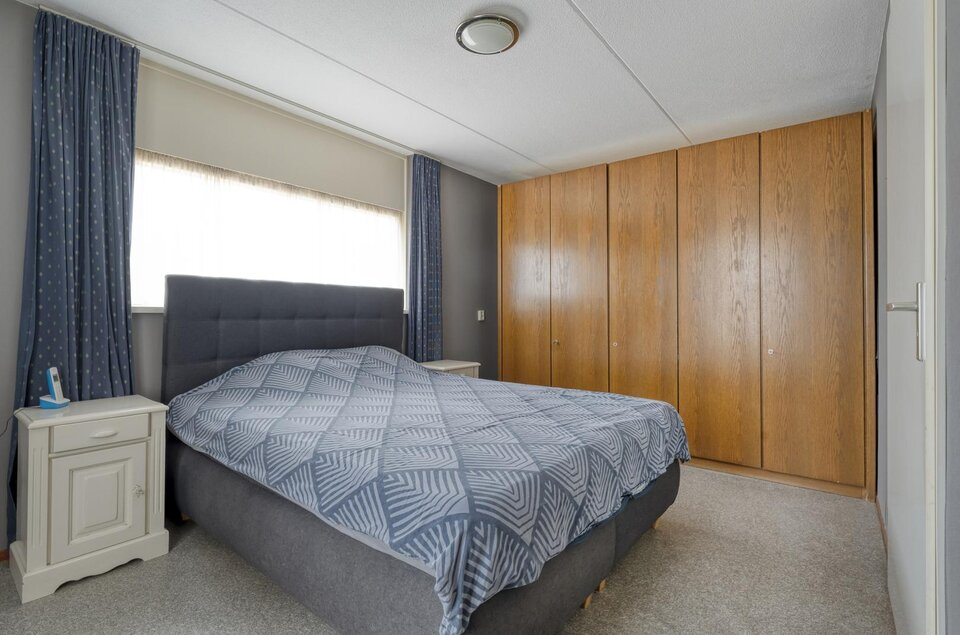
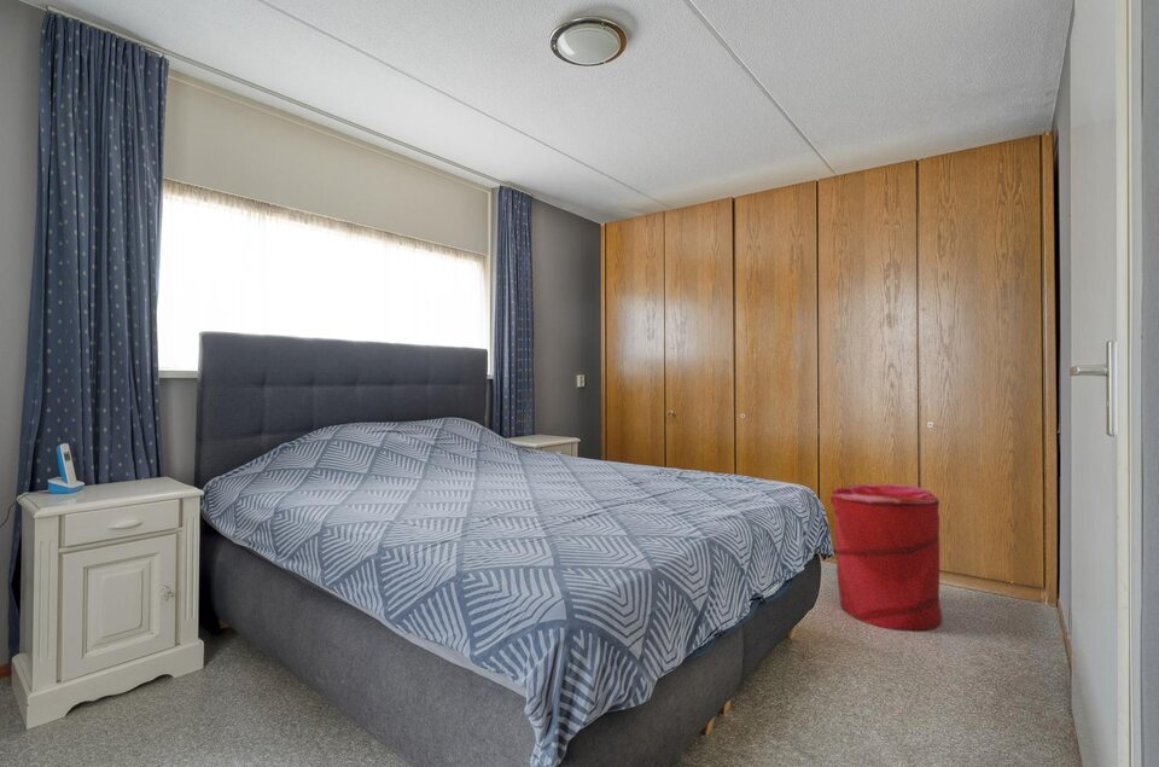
+ laundry hamper (884, 550)
